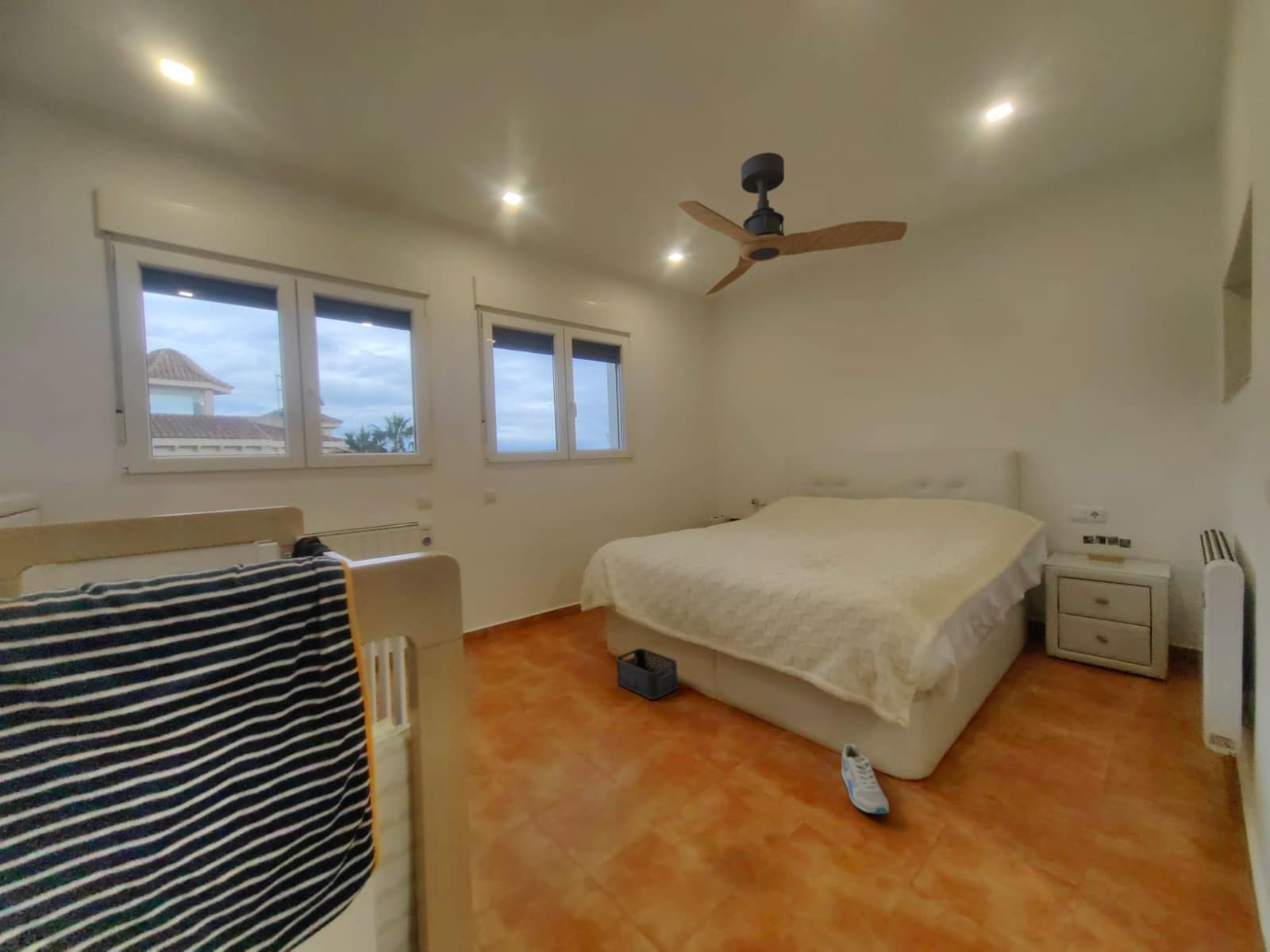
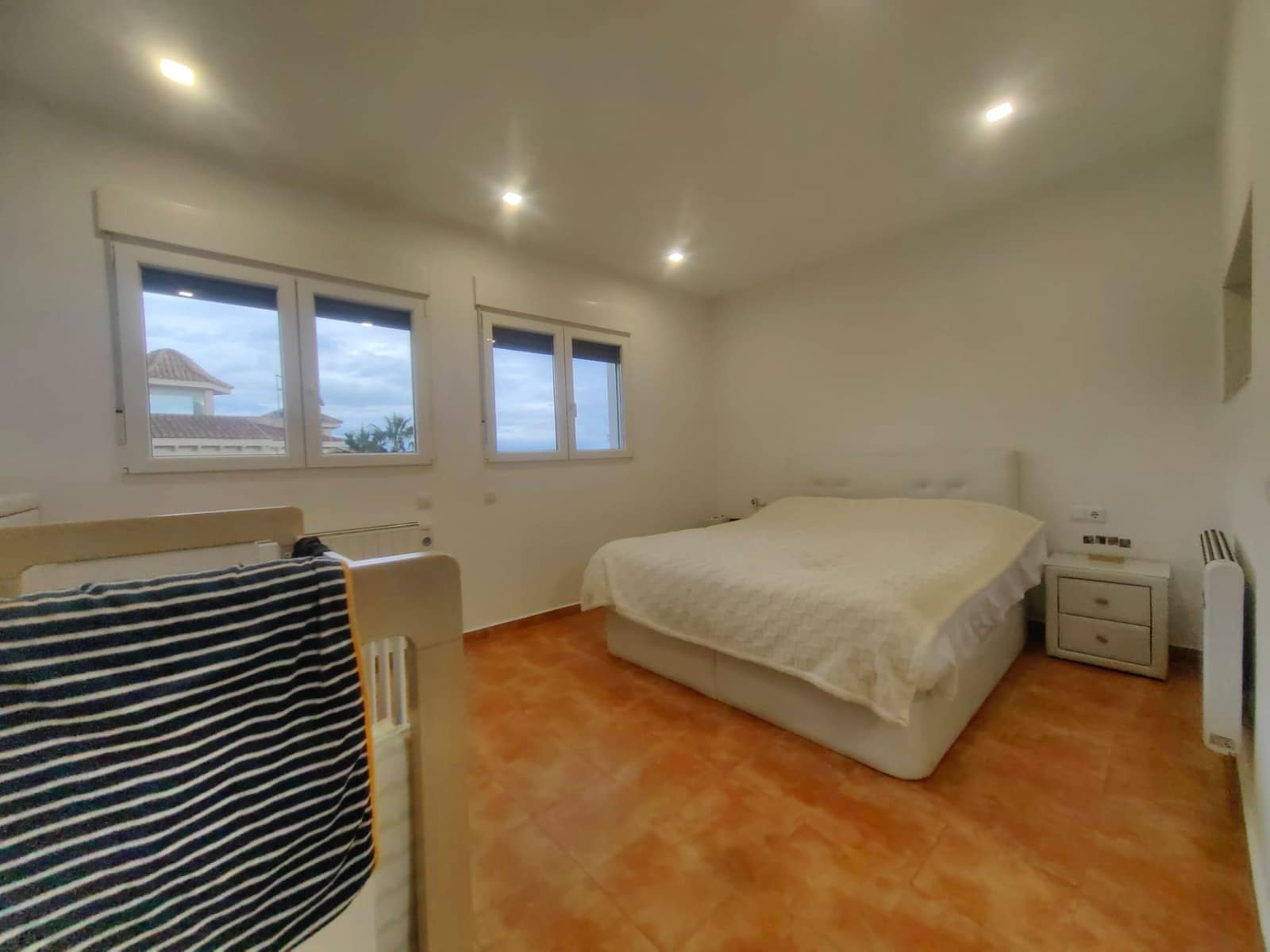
- sneaker (863, 778)
- storage bin (646, 672)
- ceiling fan (780, 213)
